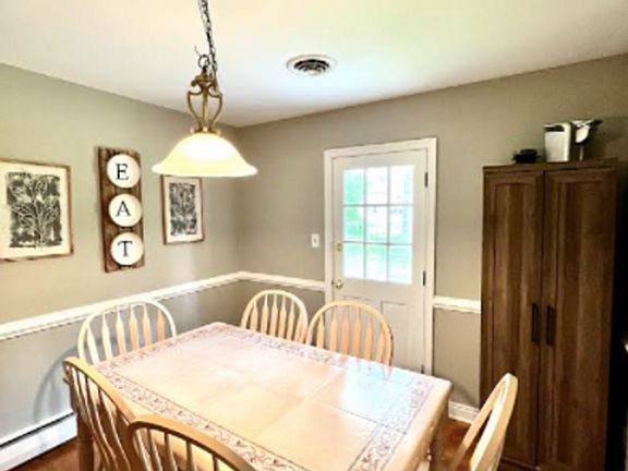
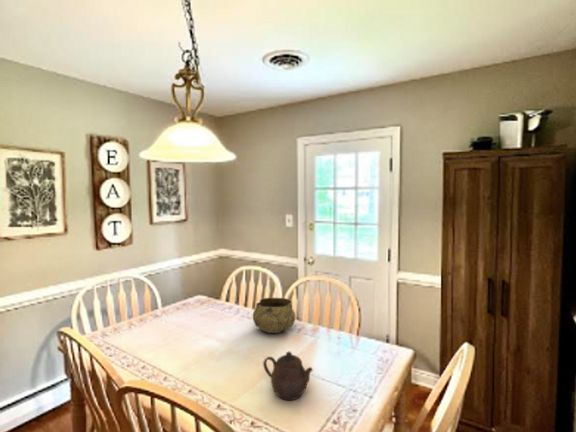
+ teapot (287, 371)
+ decorative bowl (274, 315)
